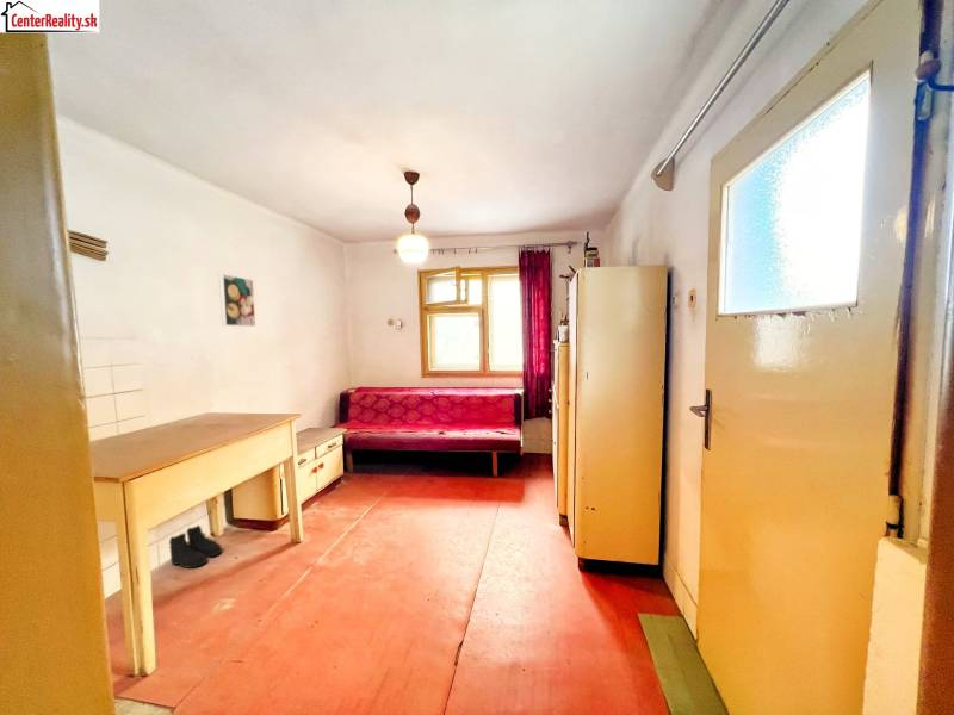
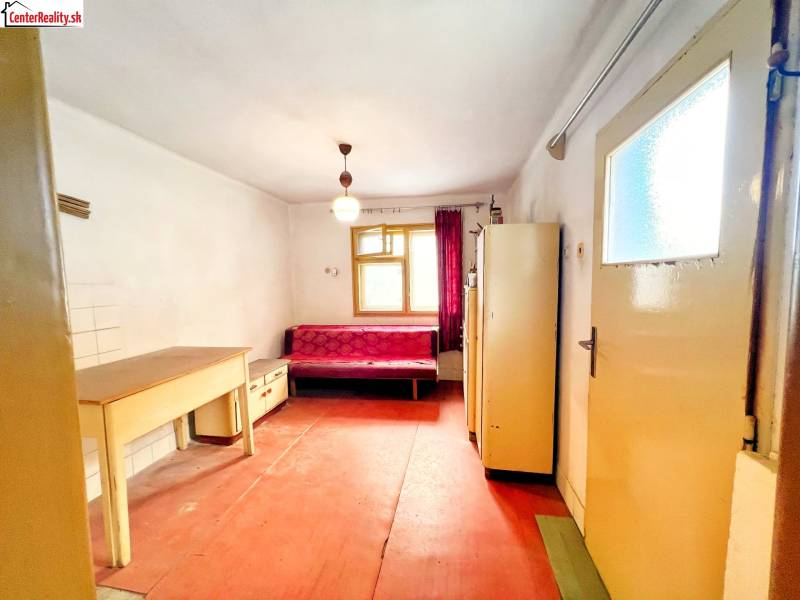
- boots (194, 543)
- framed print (237, 301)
